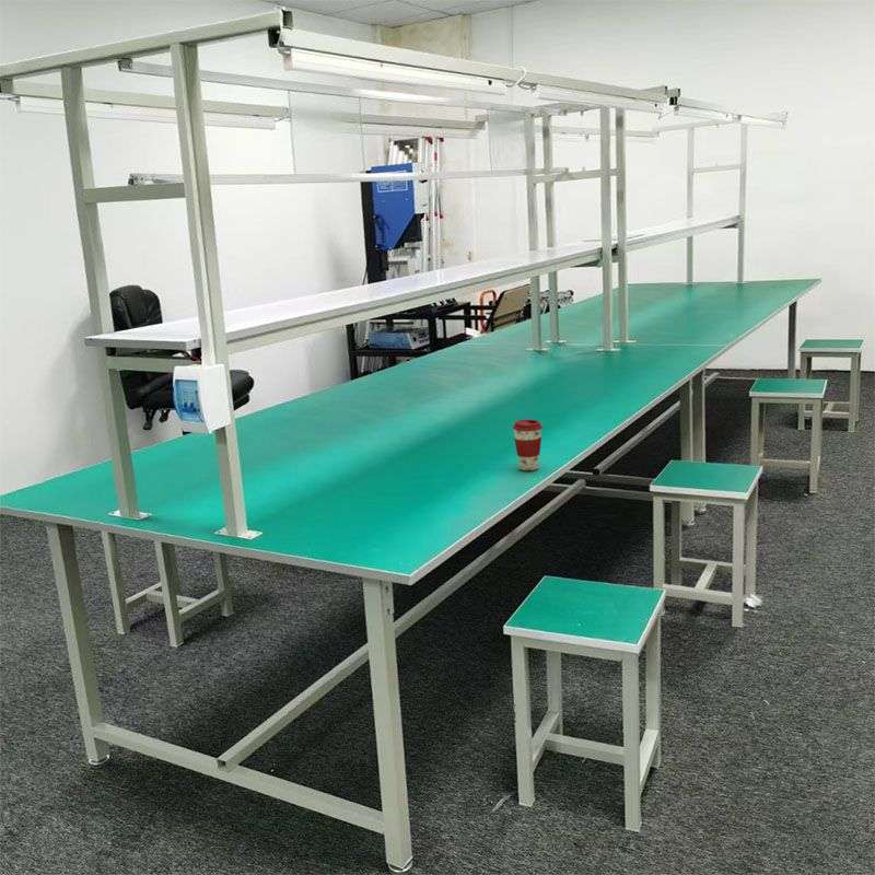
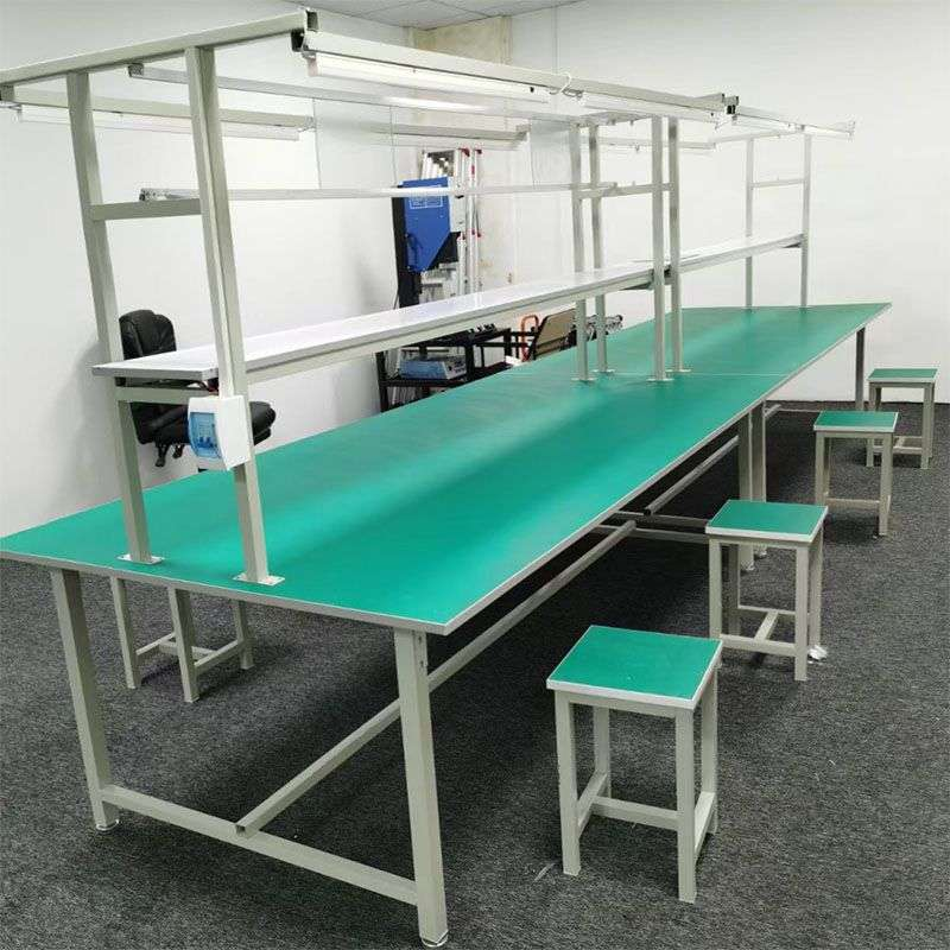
- coffee cup (527, 444)
